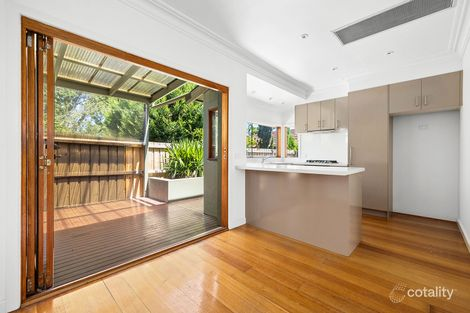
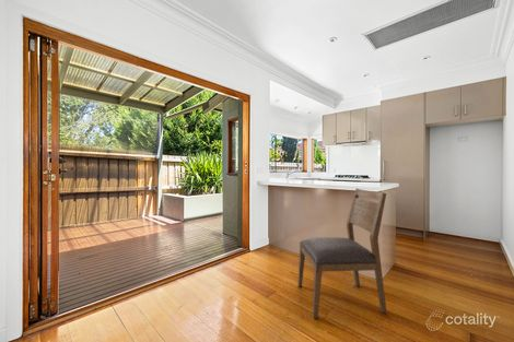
+ chair (339, 244)
